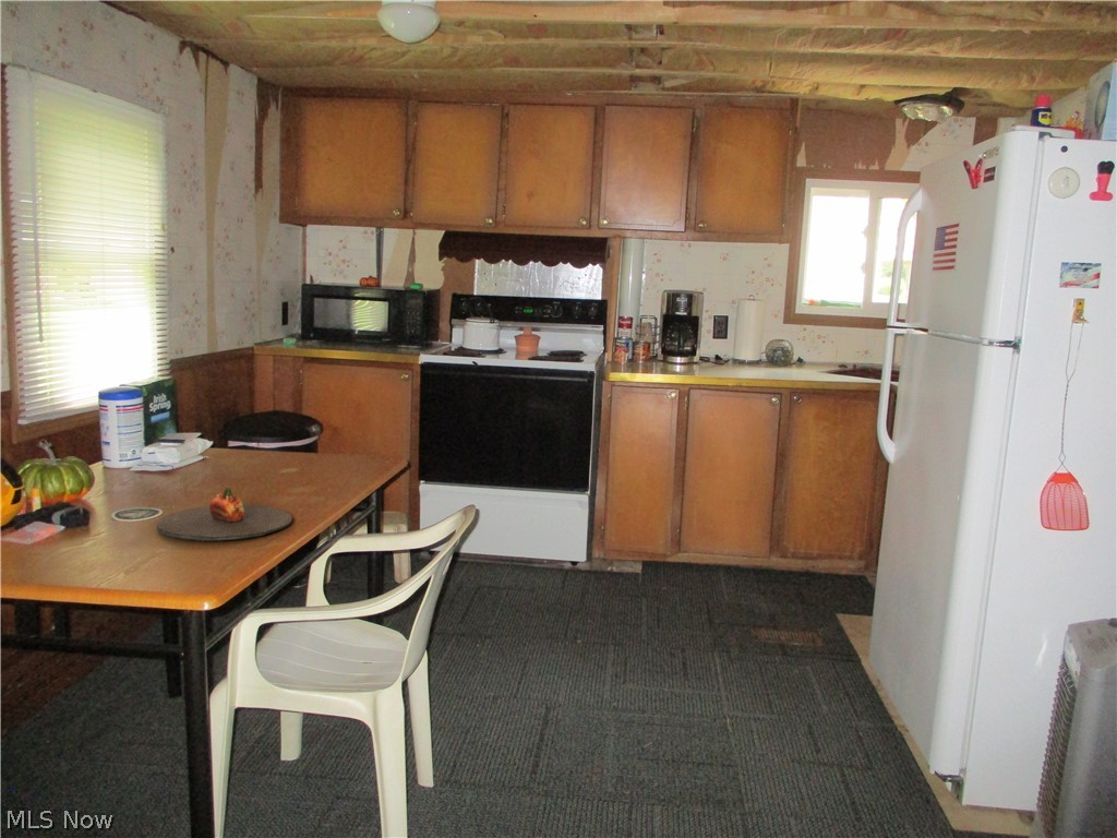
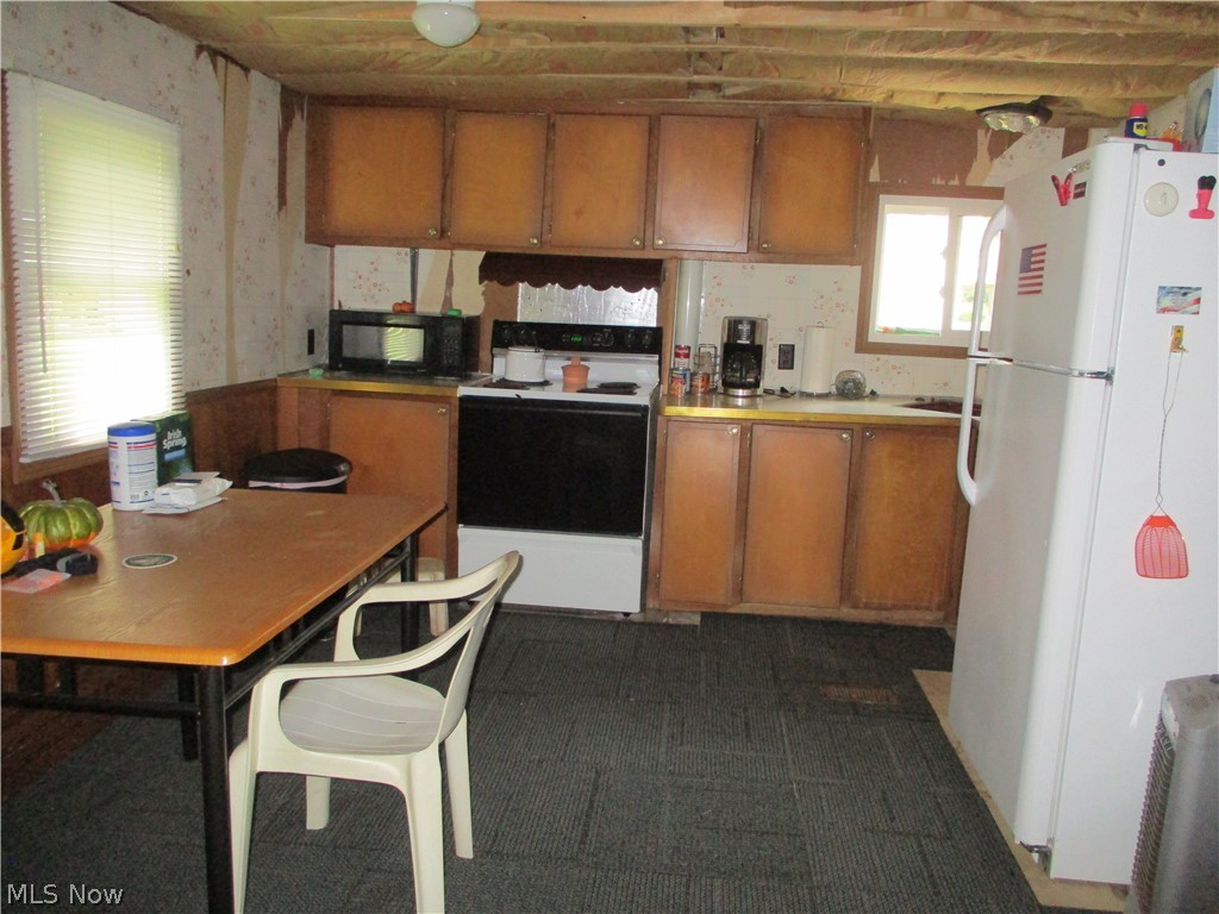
- plate (226, 505)
